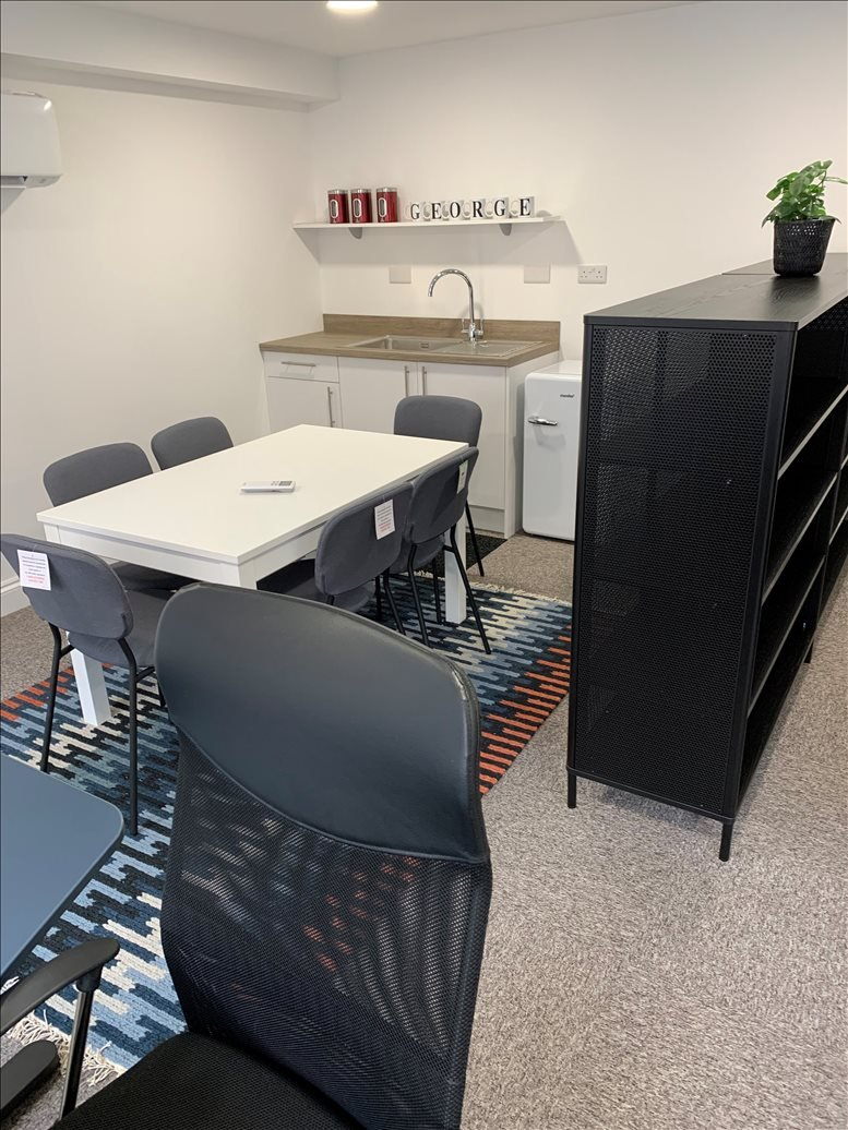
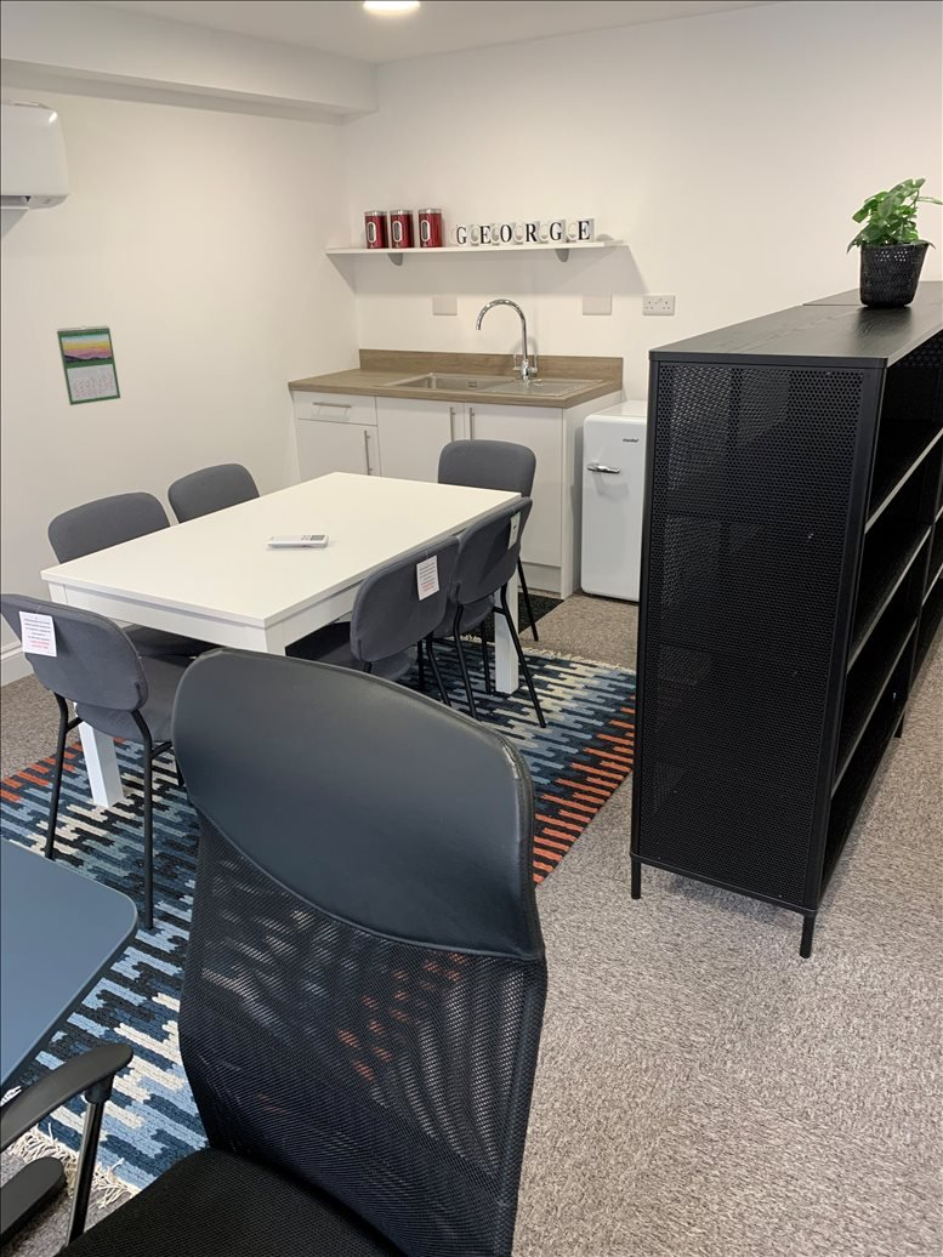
+ calendar (89, 364)
